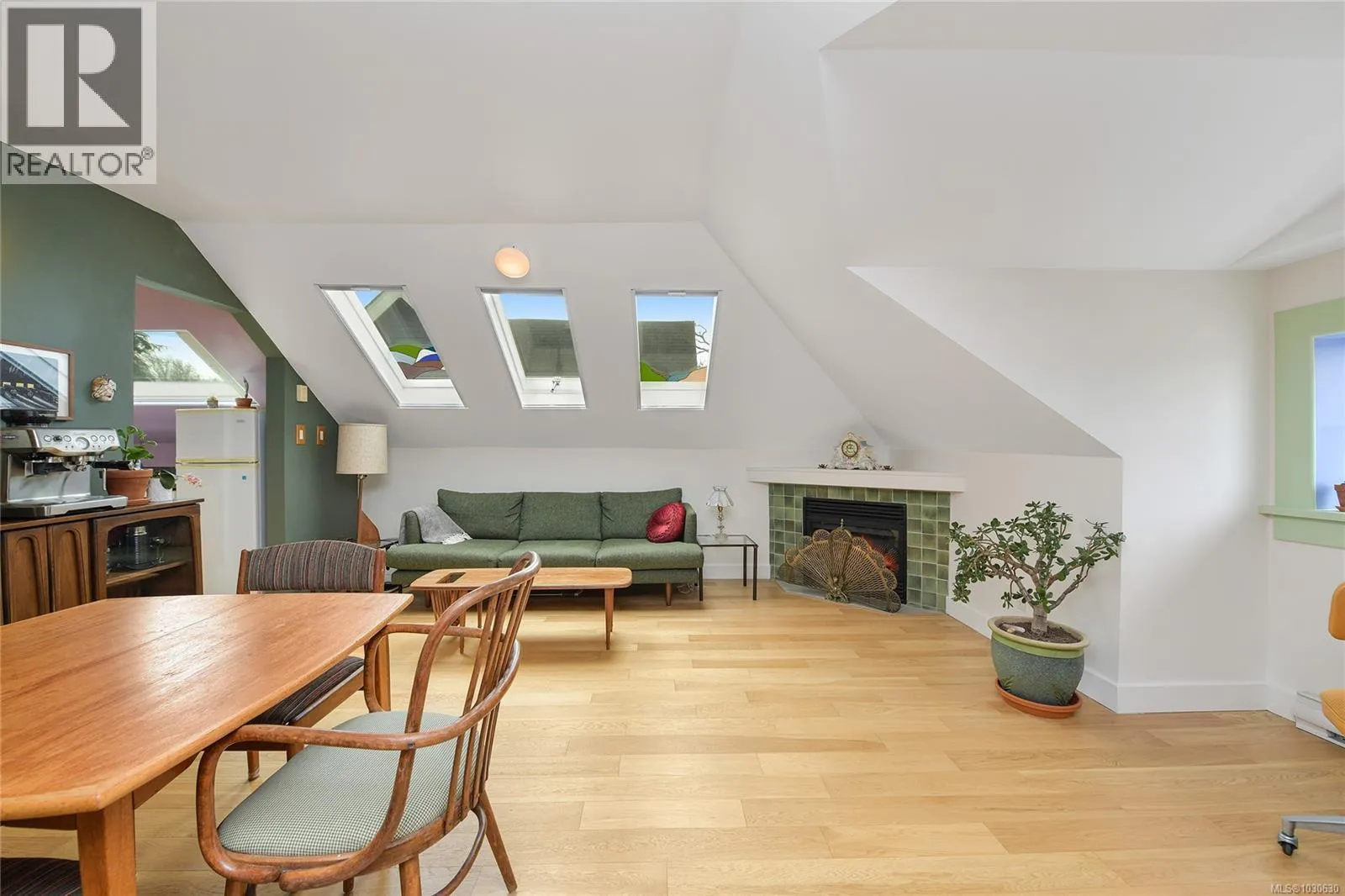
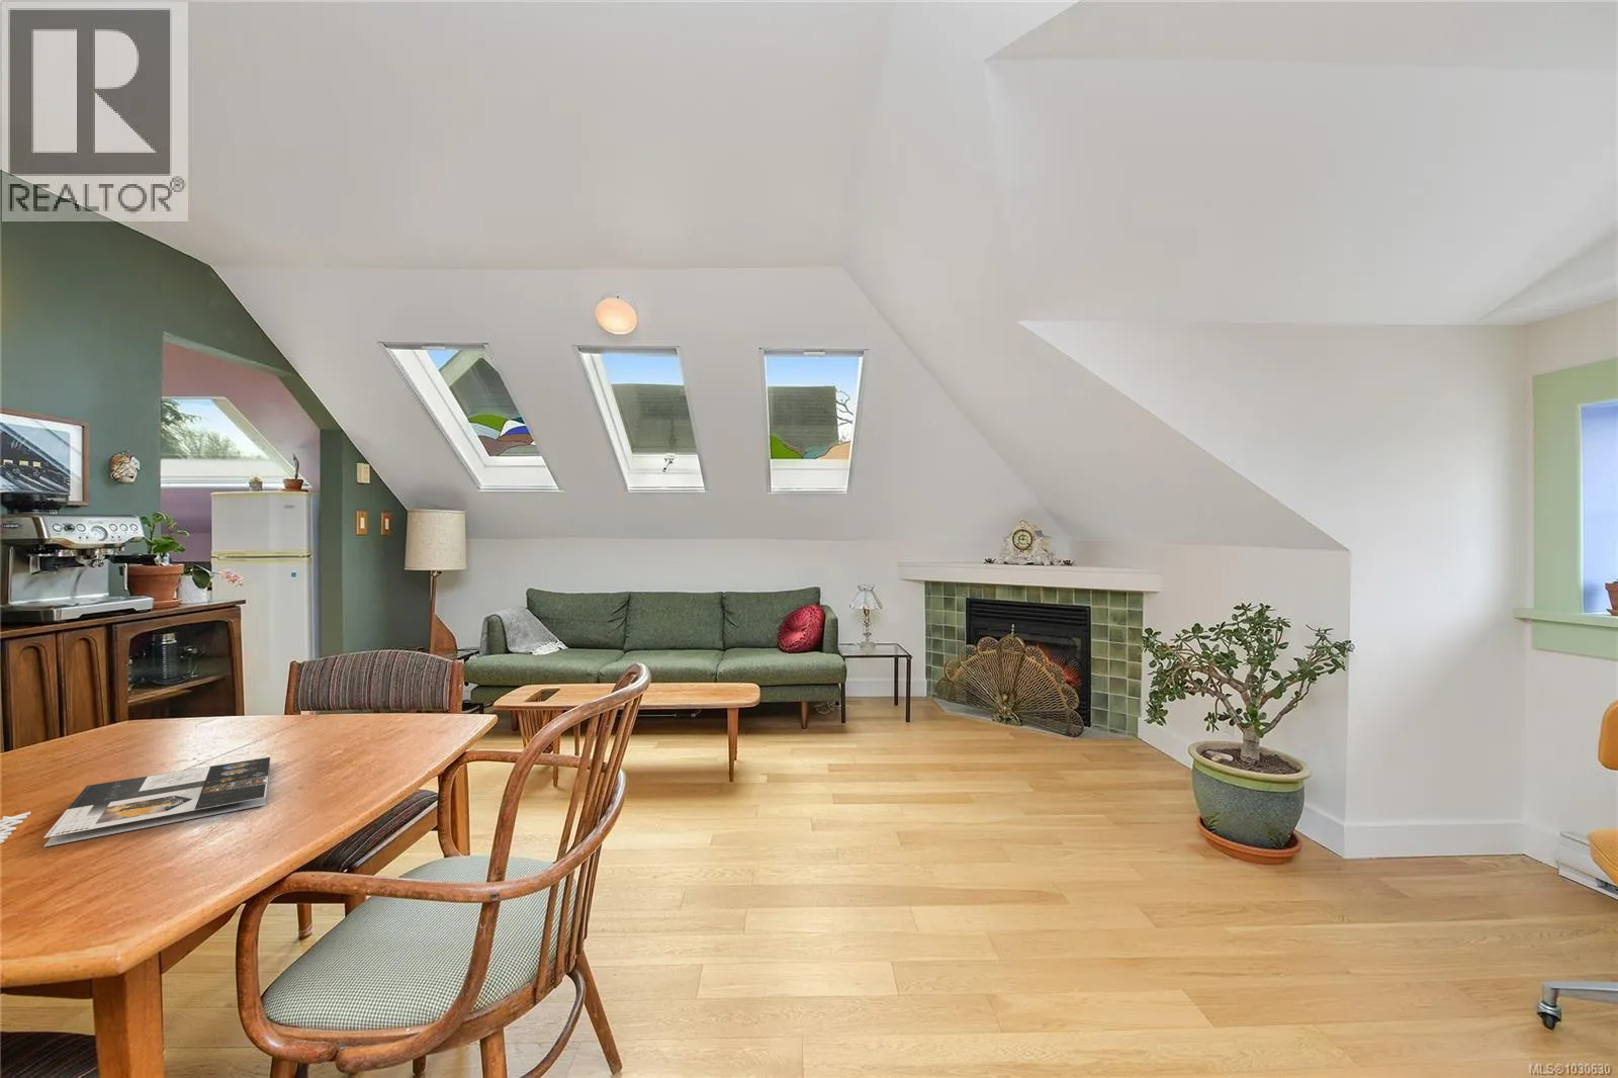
+ magazine (136, 801)
